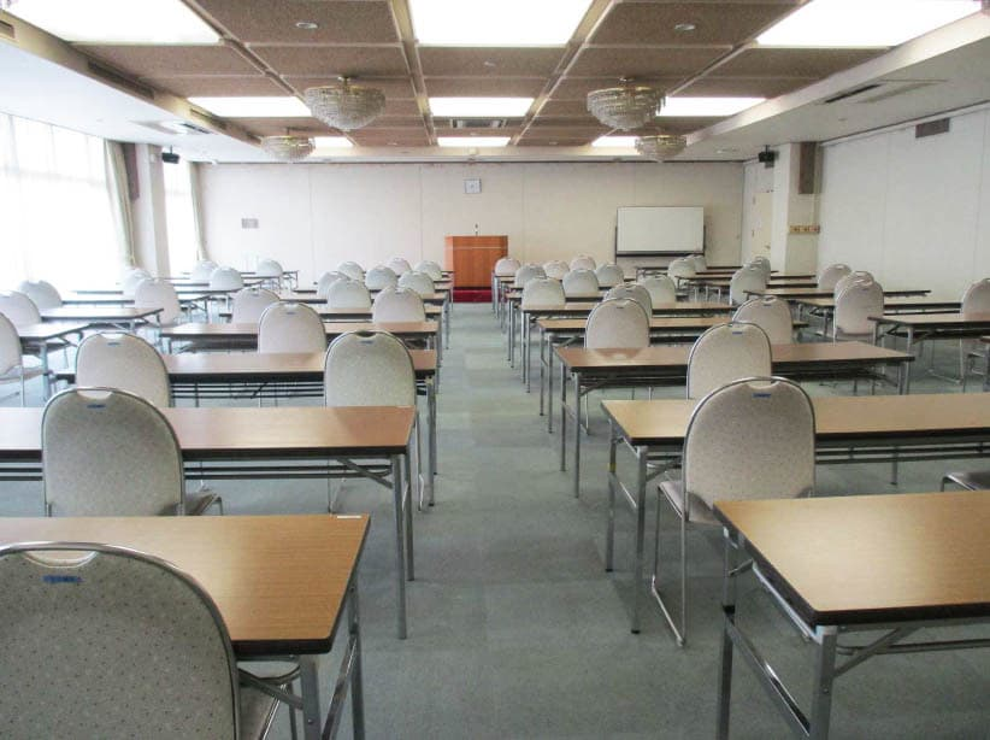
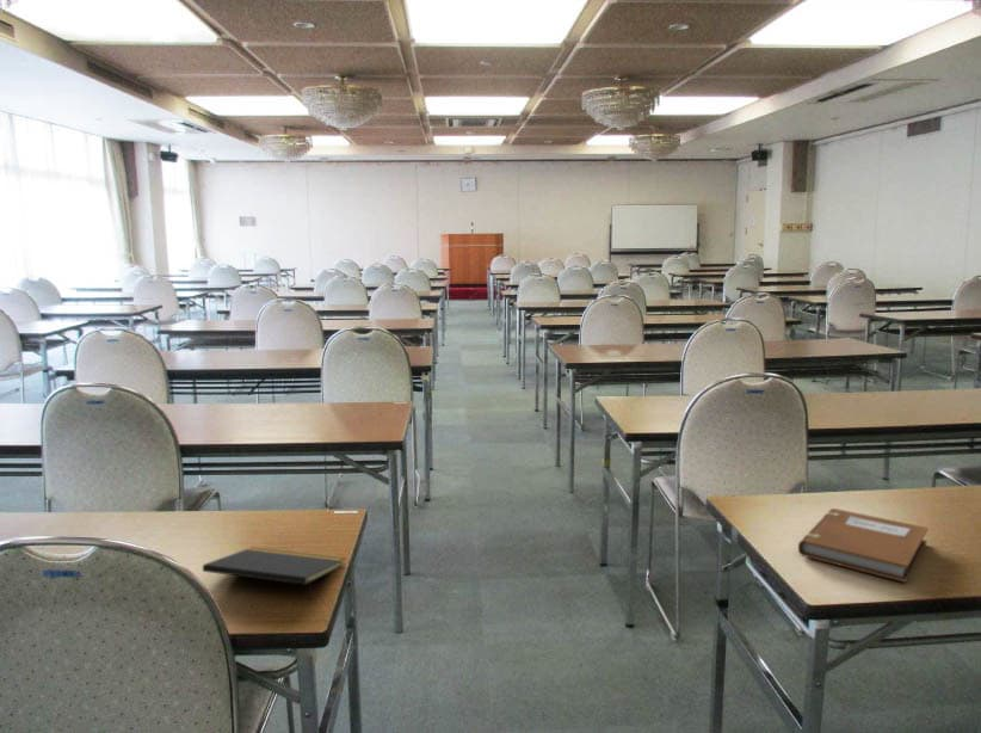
+ notepad (276, 565)
+ notebook (864, 540)
